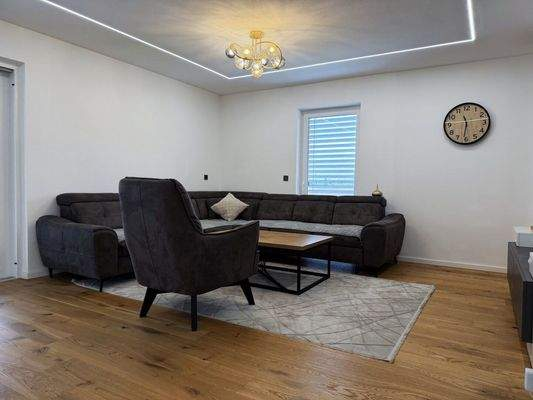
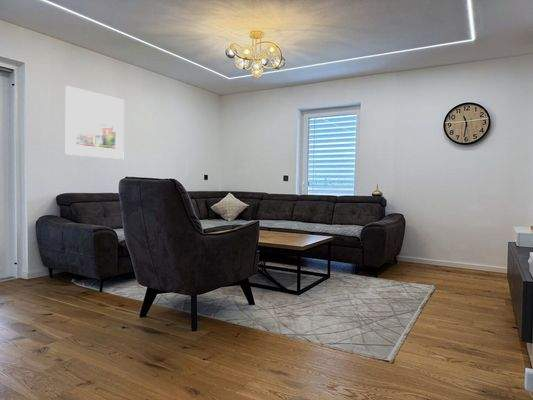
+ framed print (96, 125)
